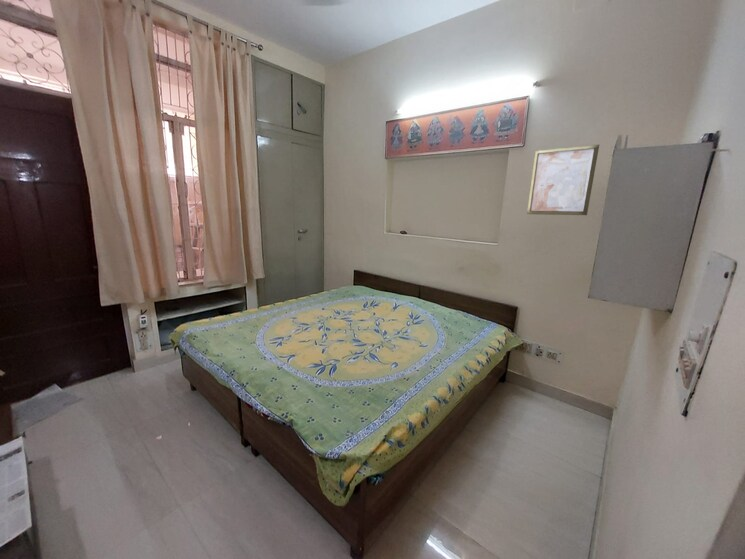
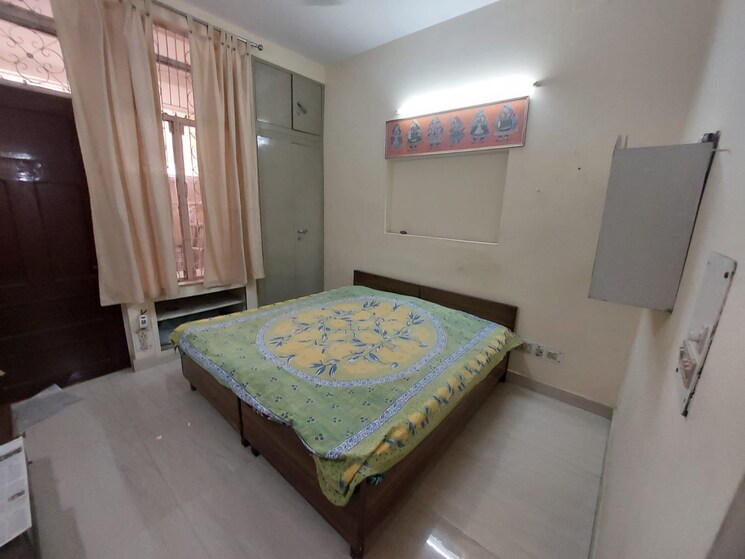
- wall art (560, 181)
